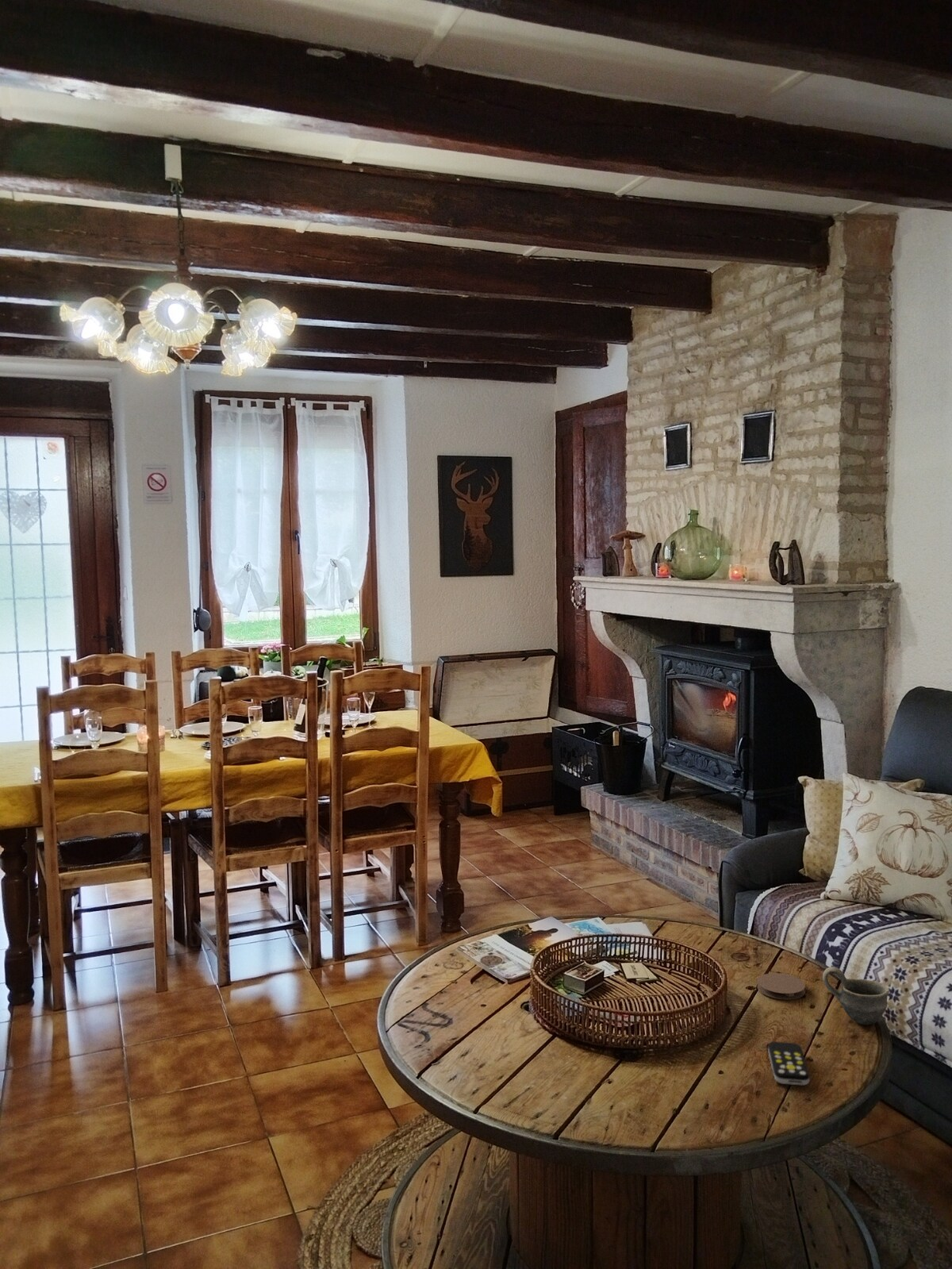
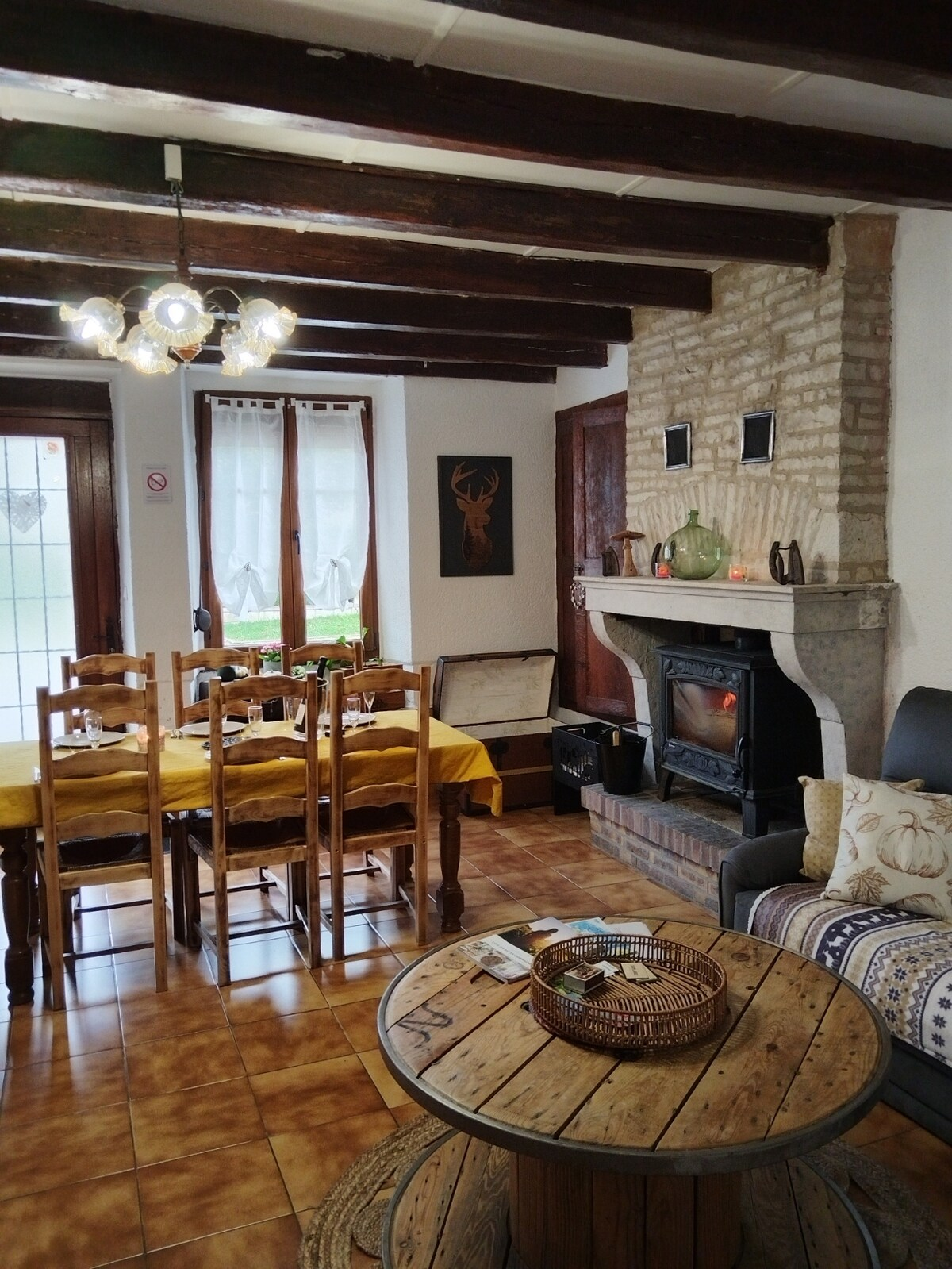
- coaster (781, 986)
- remote control (788, 1062)
- cup (858, 994)
